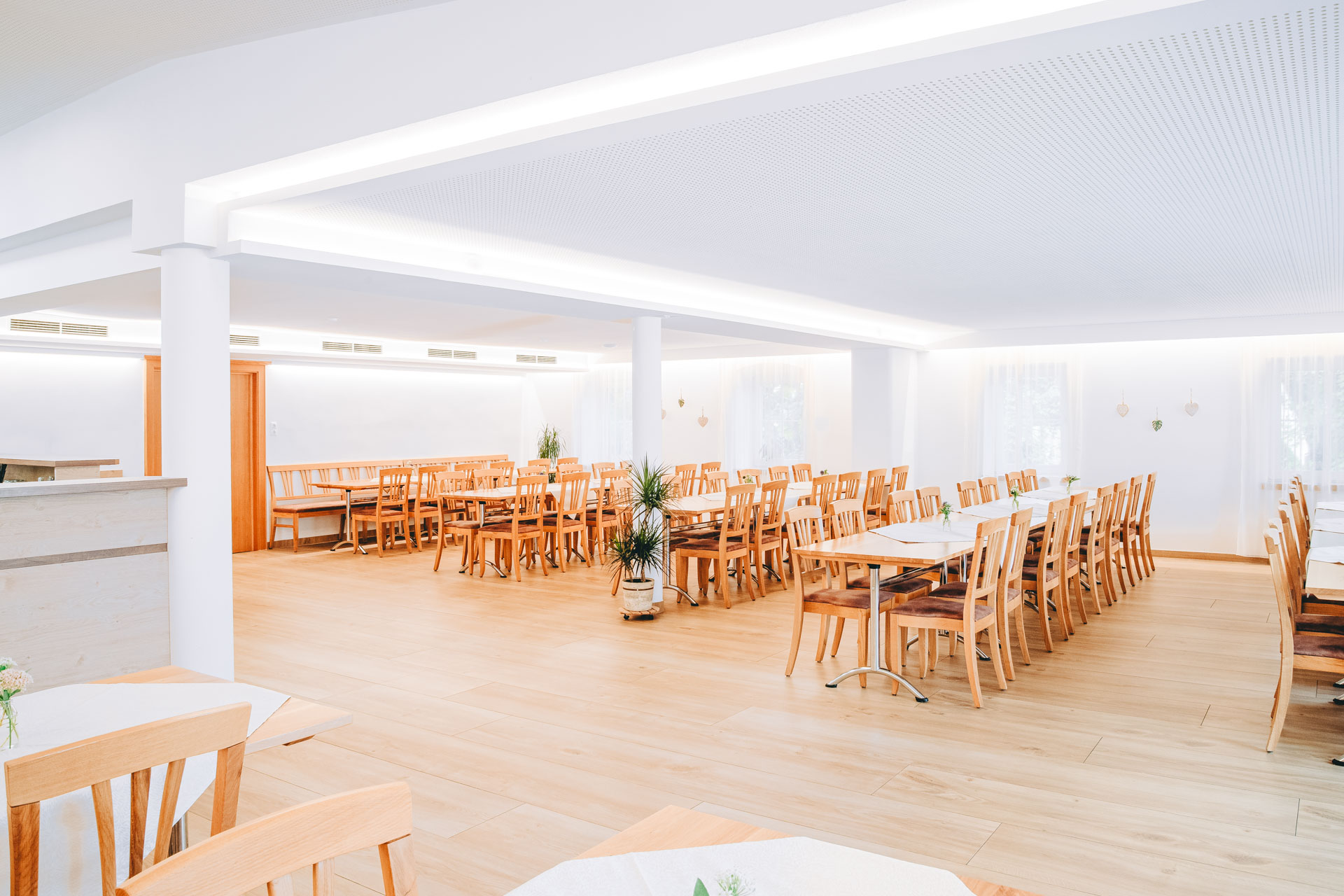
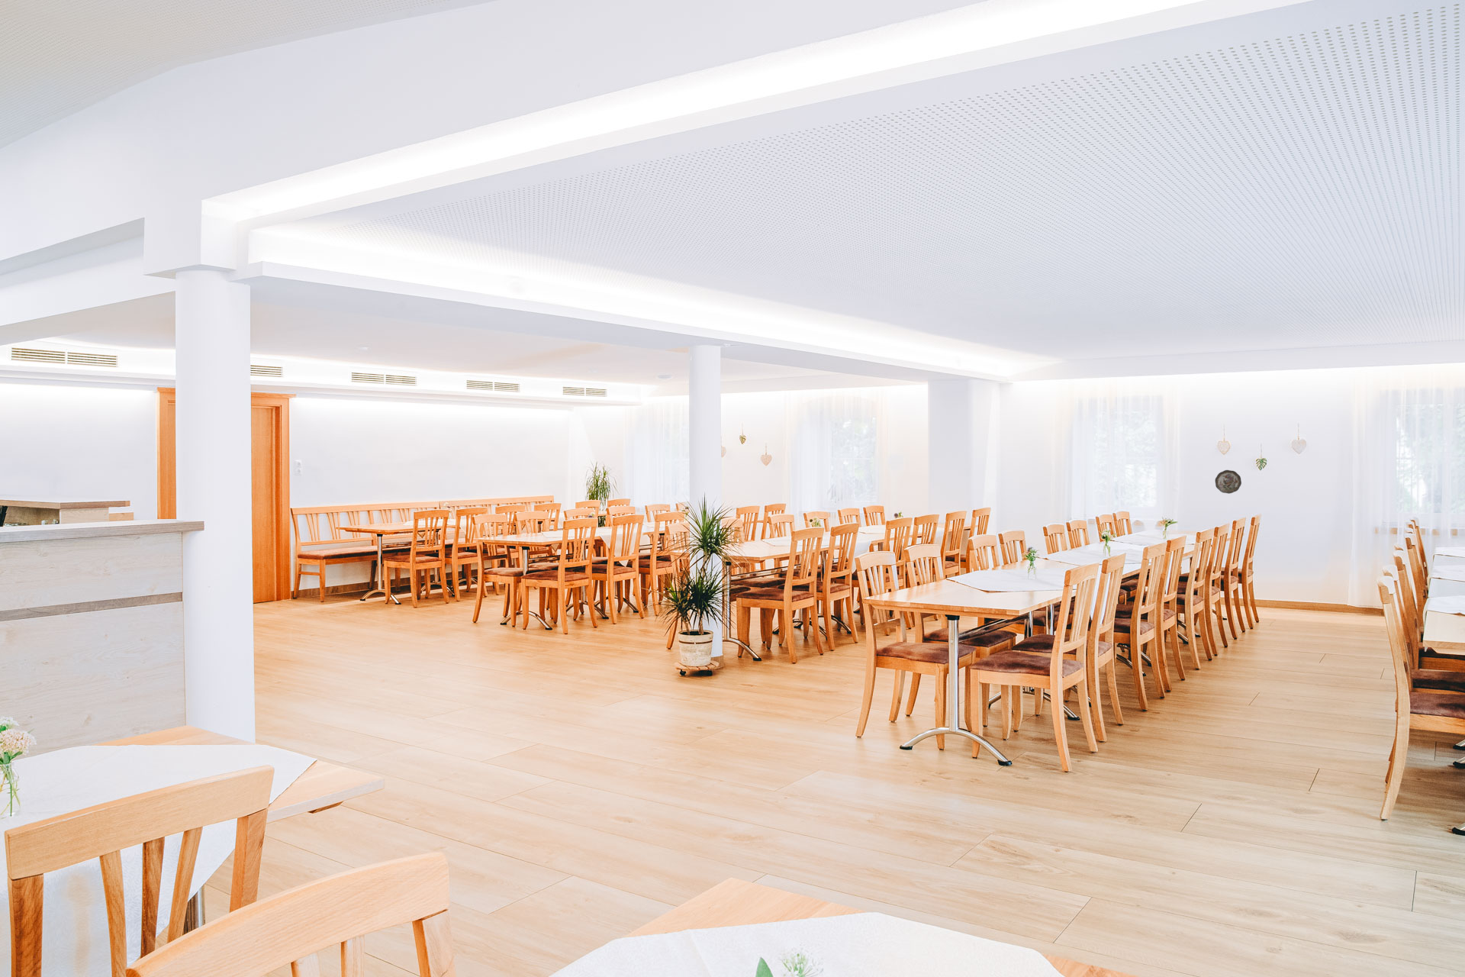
+ decorative plate (1227, 482)
